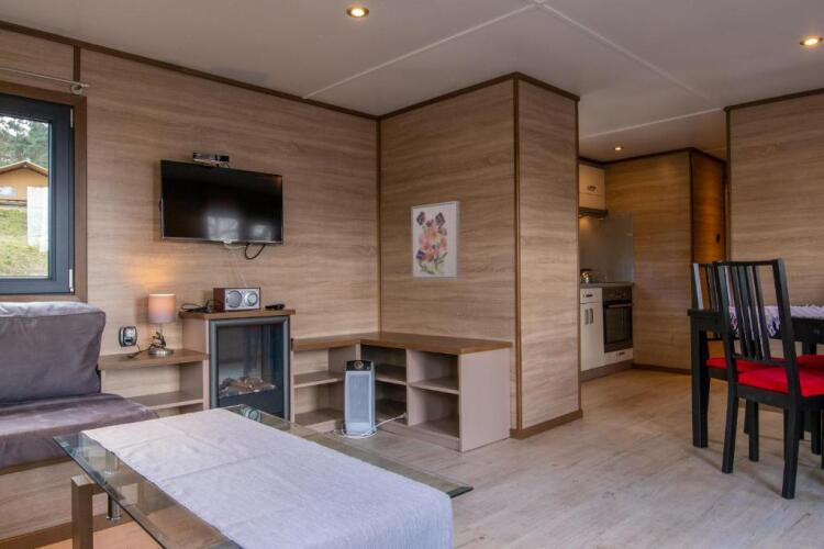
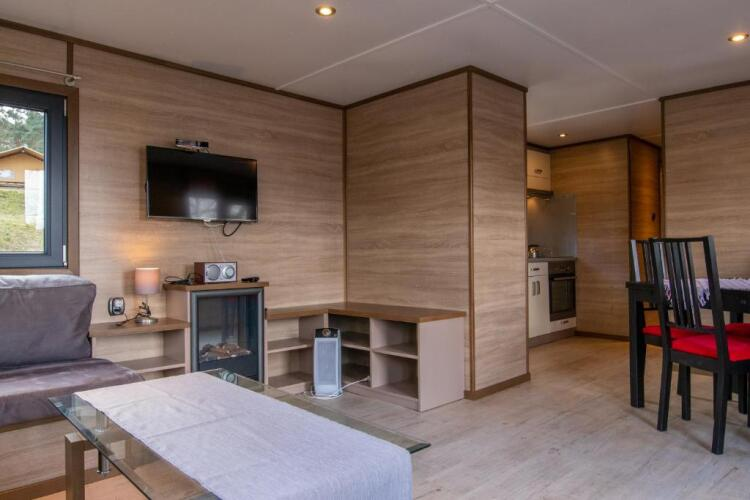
- wall art (434, 242)
